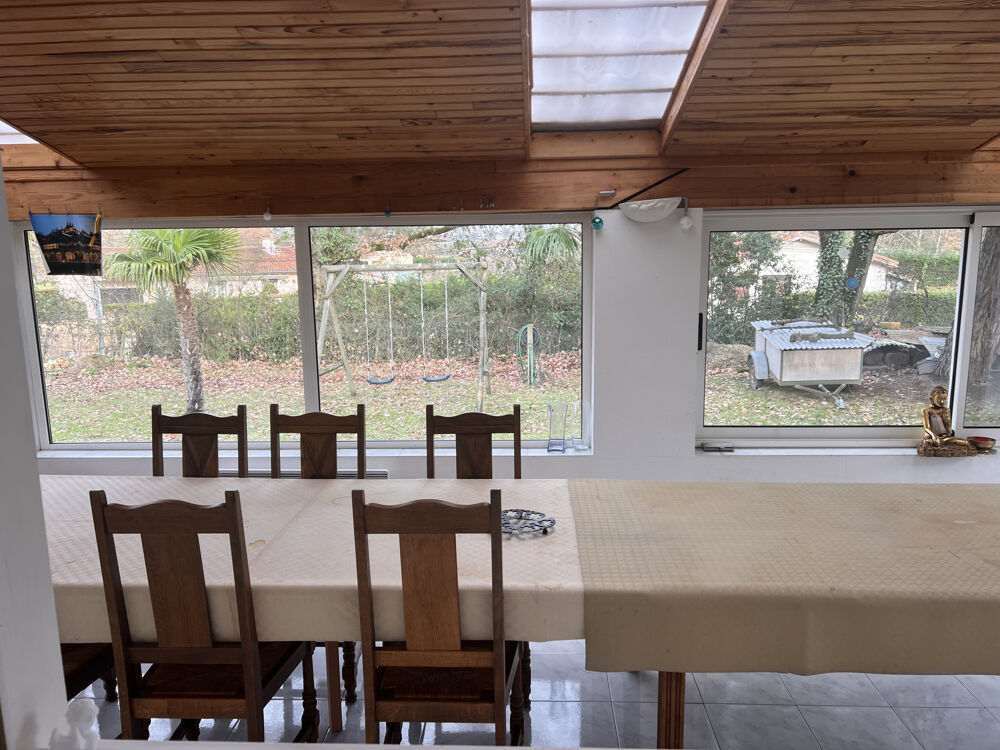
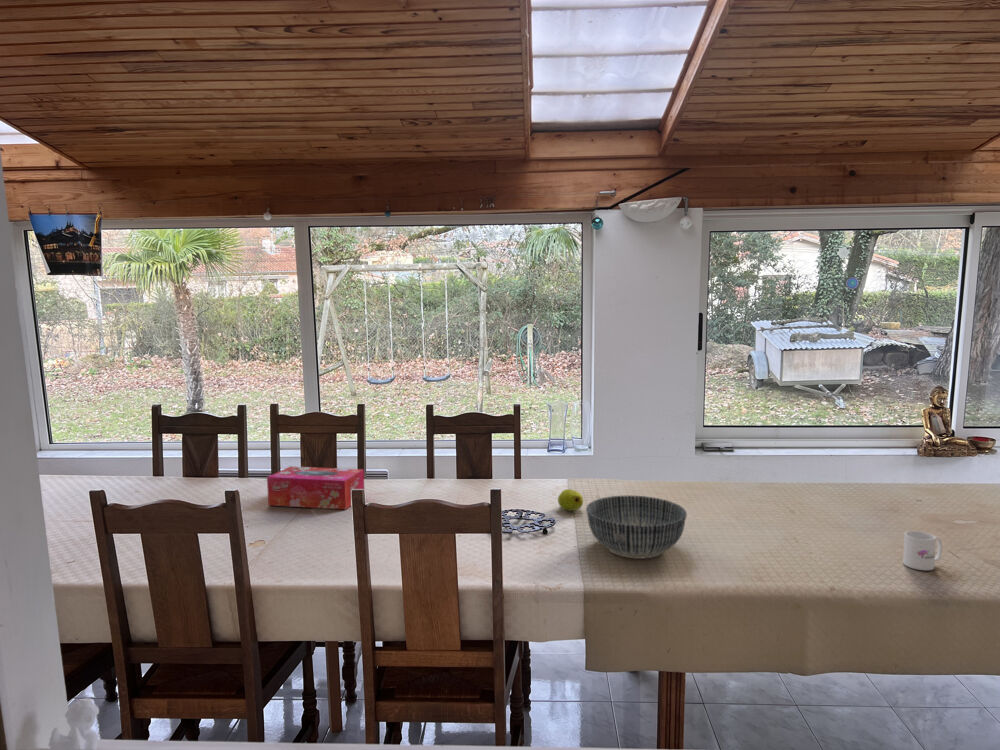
+ mug (924, 549)
+ fruit (570, 498)
+ bowl (635, 528)
+ tissue box (316, 487)
